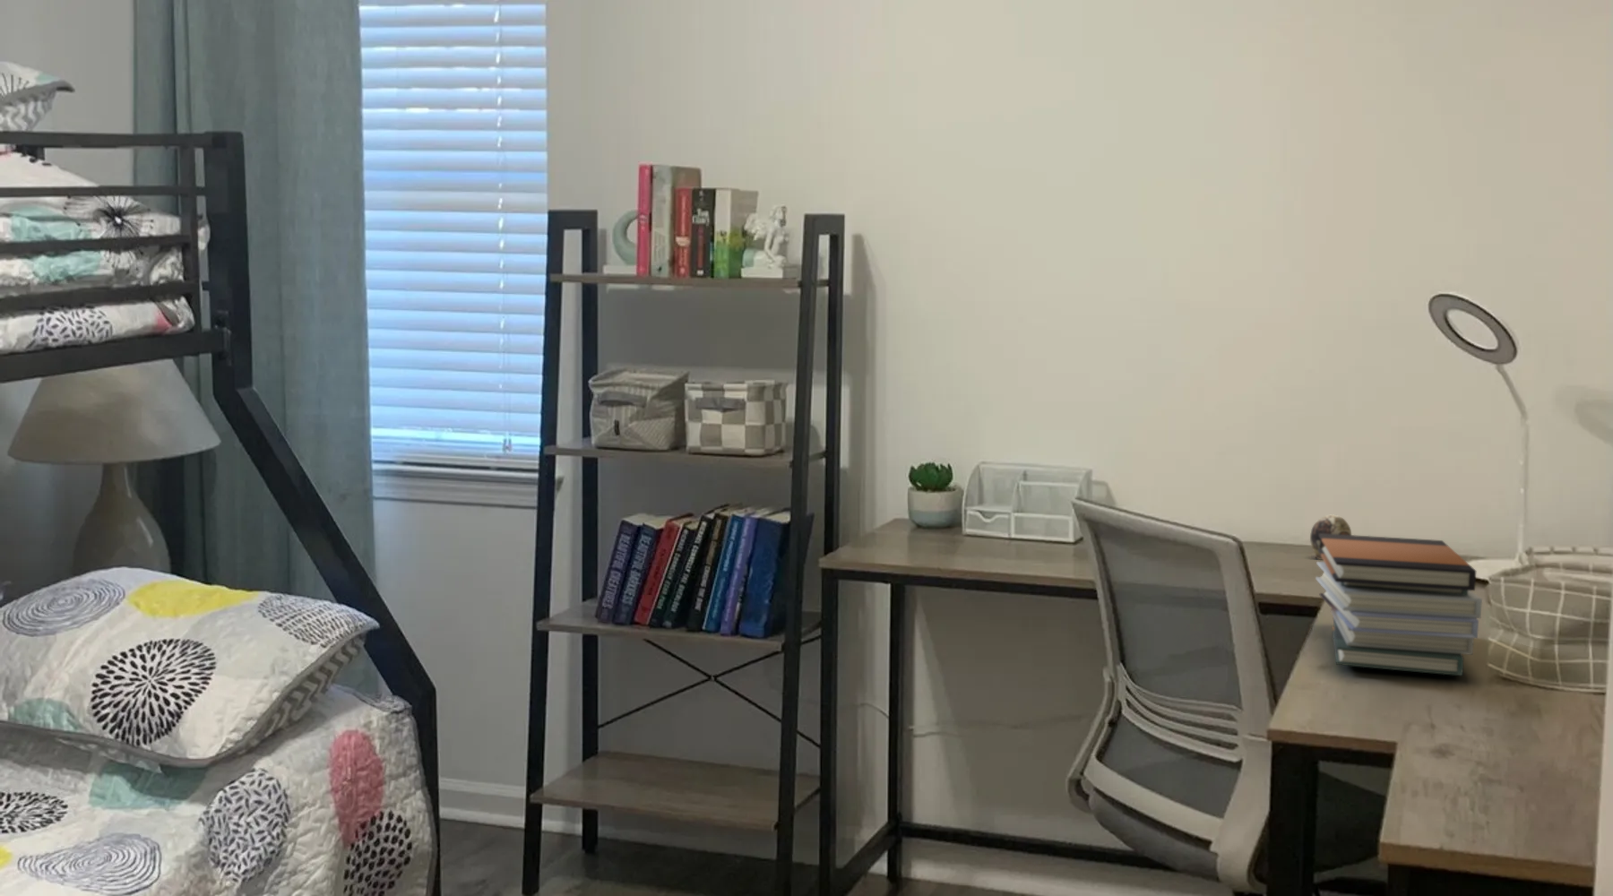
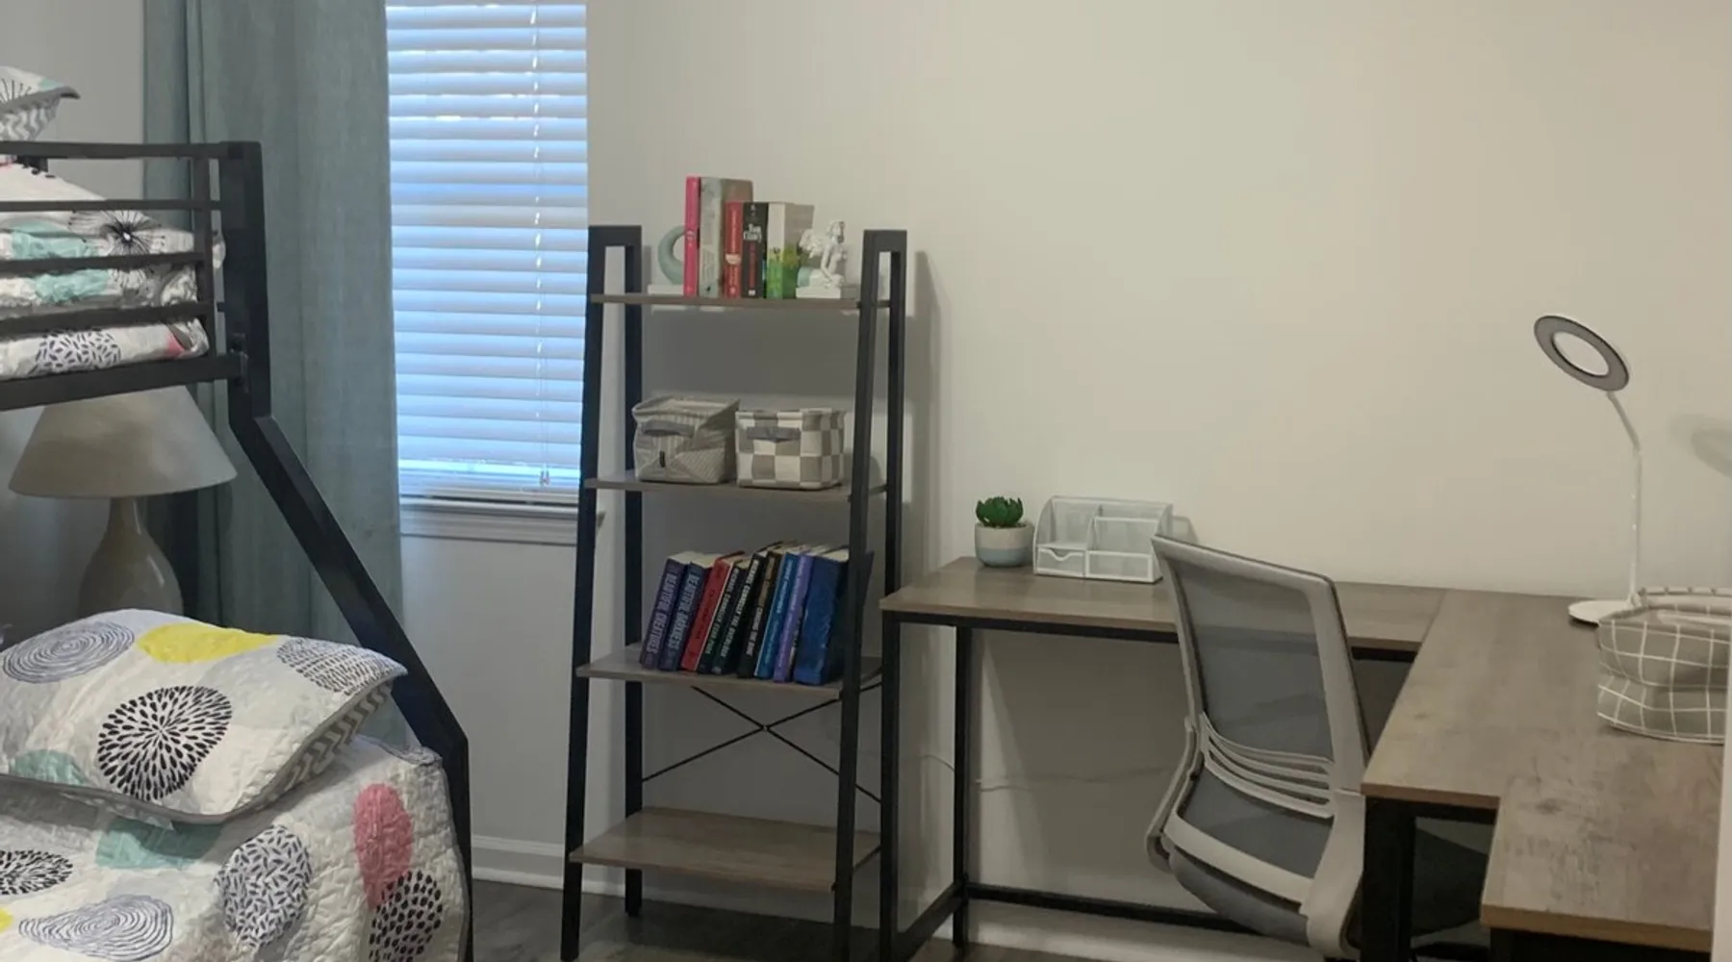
- book stack (1392, 600)
- decorative egg (1331, 533)
